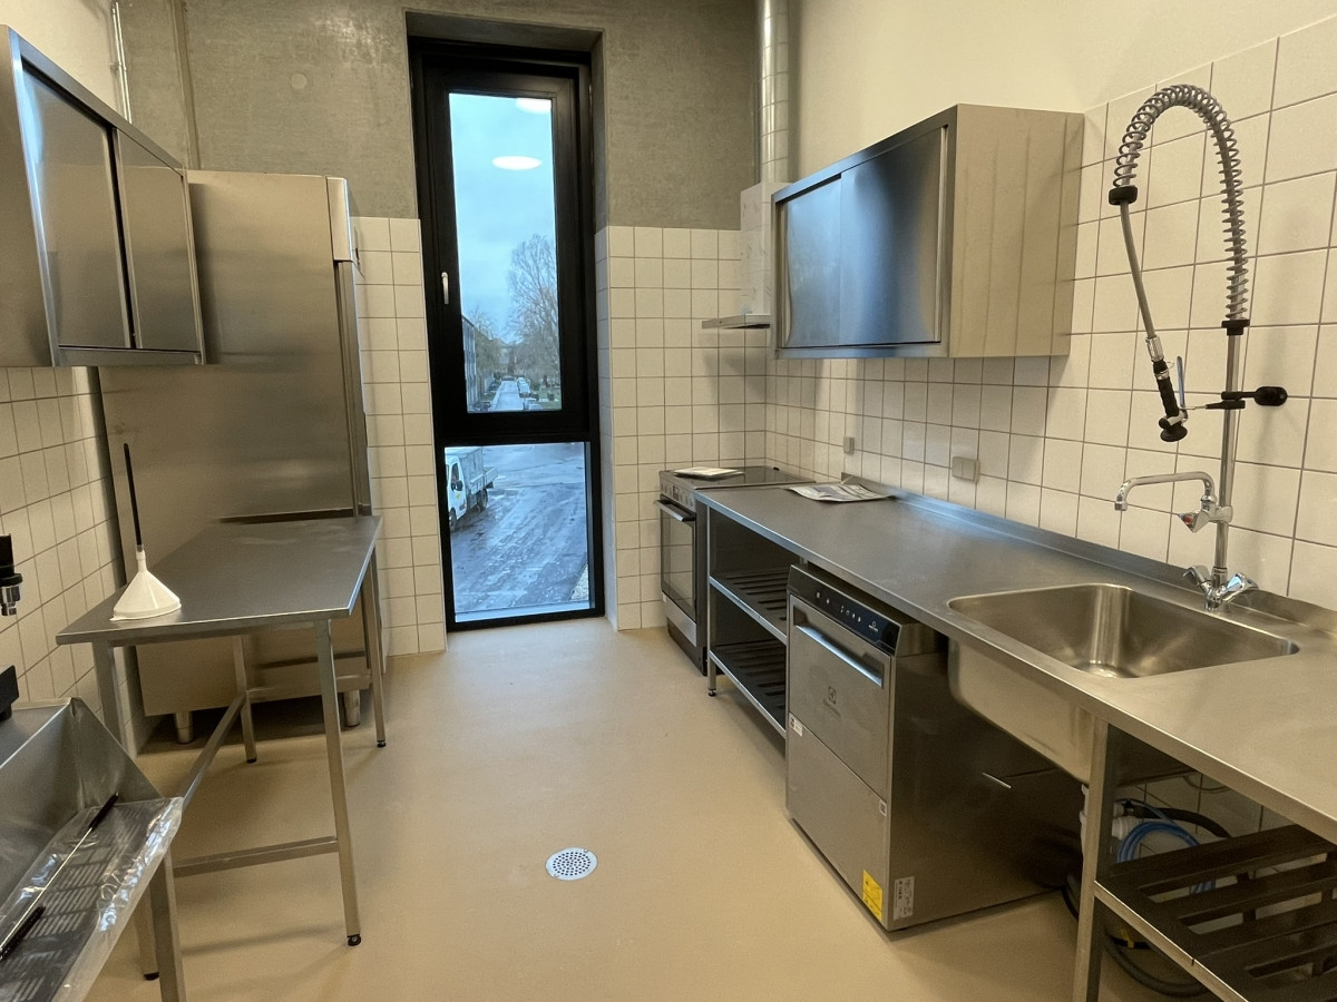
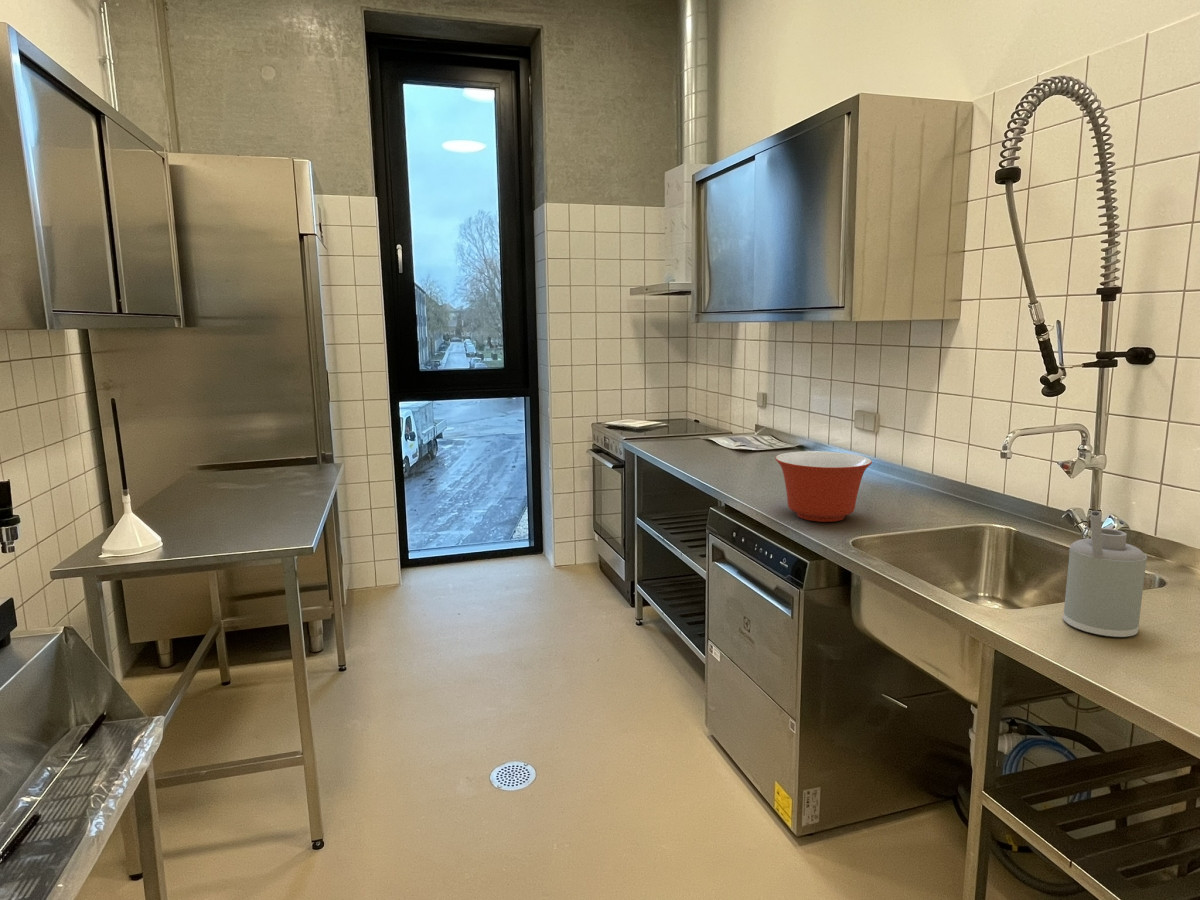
+ soap dispenser (1103, 567)
+ mixing bowl (821, 487)
